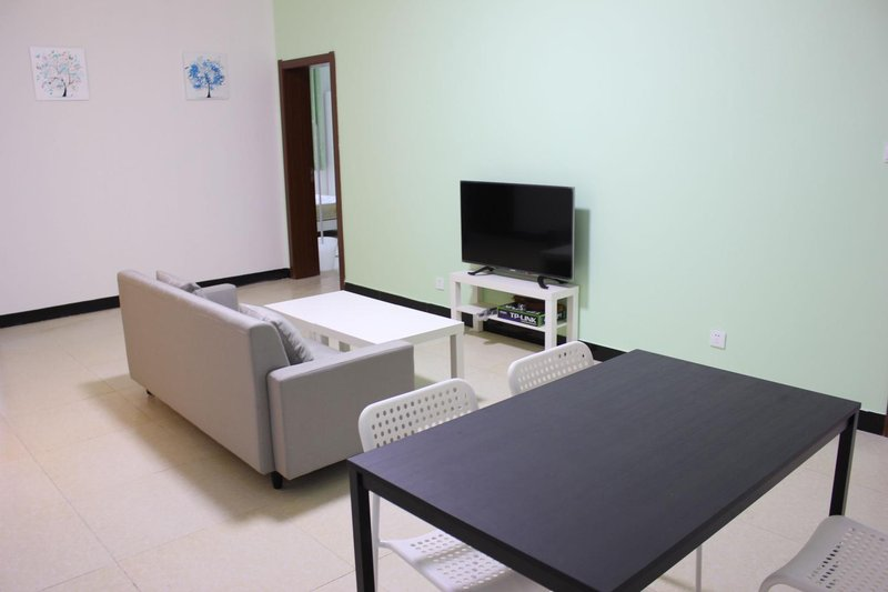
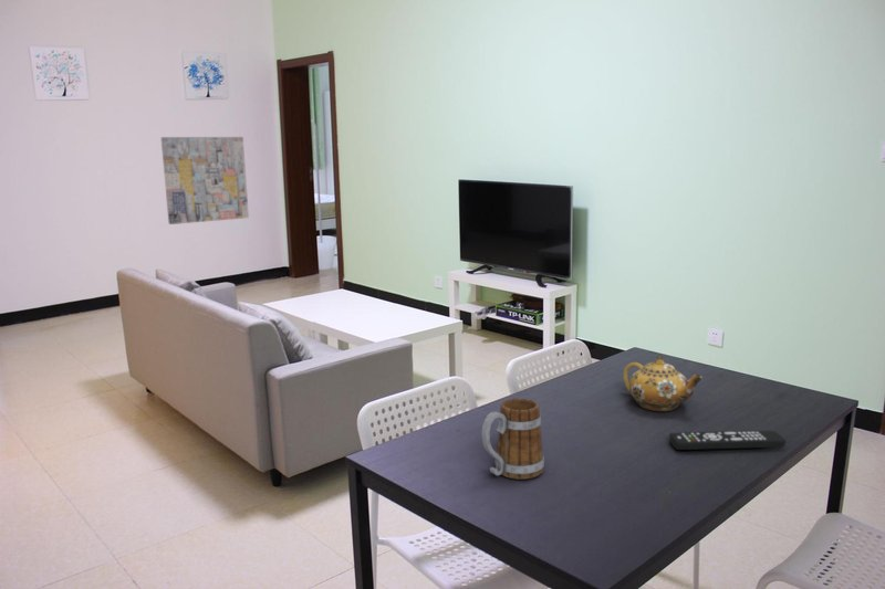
+ teapot (659, 380)
+ wall art (207, 179)
+ mug (511, 440)
+ remote control (726, 440)
